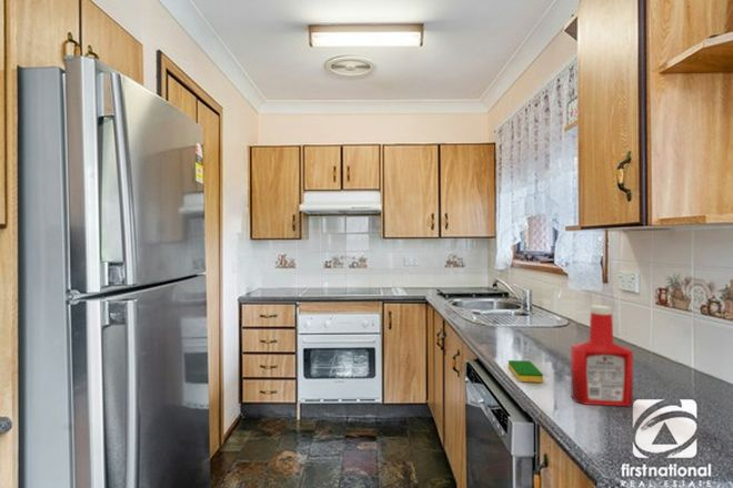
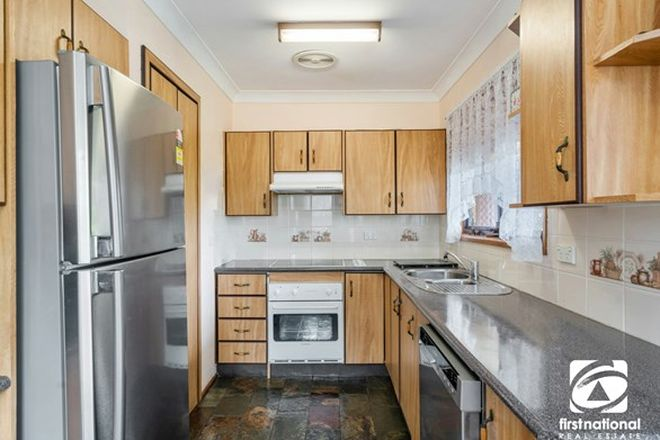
- dish sponge (524, 370)
- soap bottle (601, 353)
